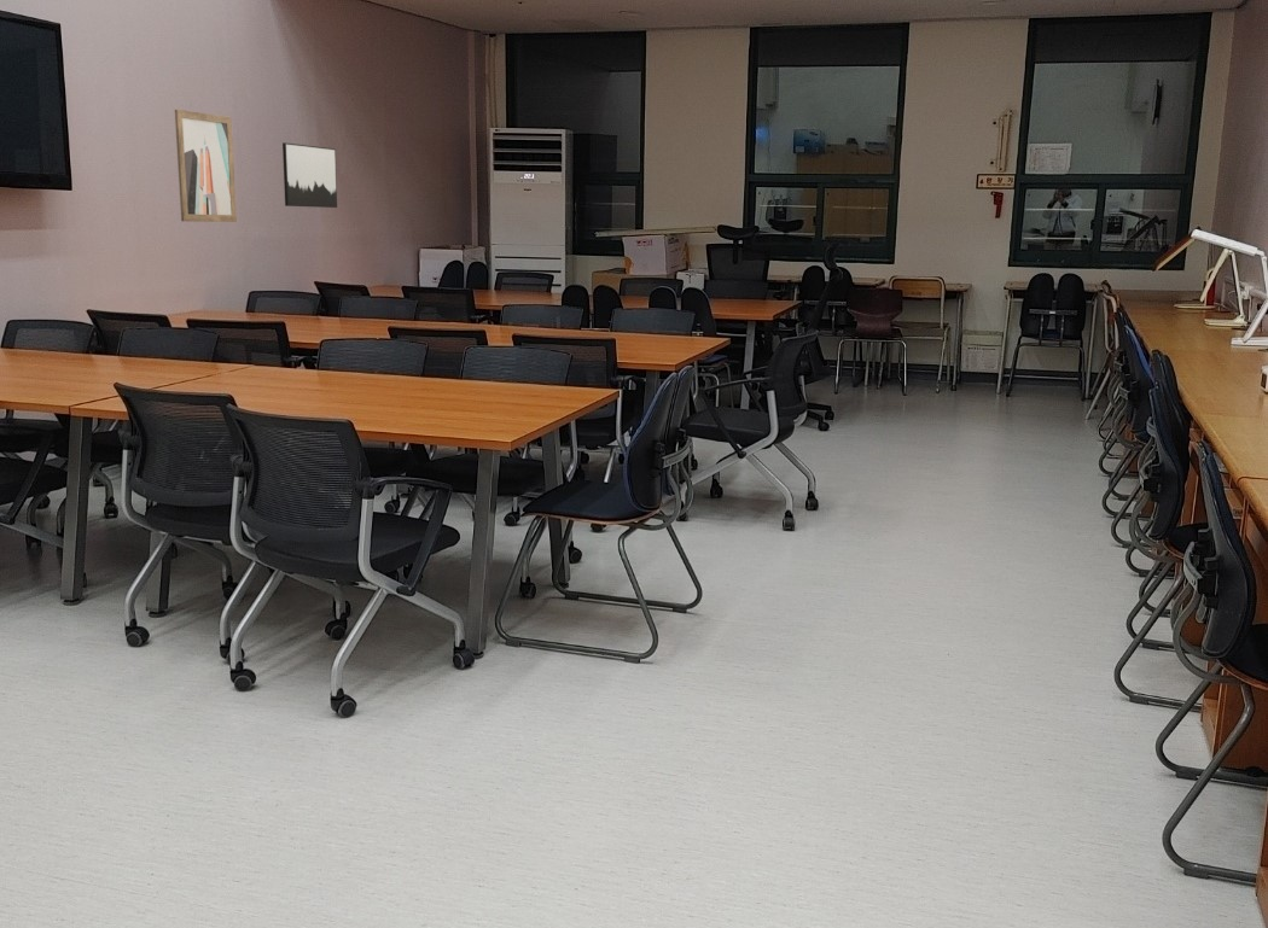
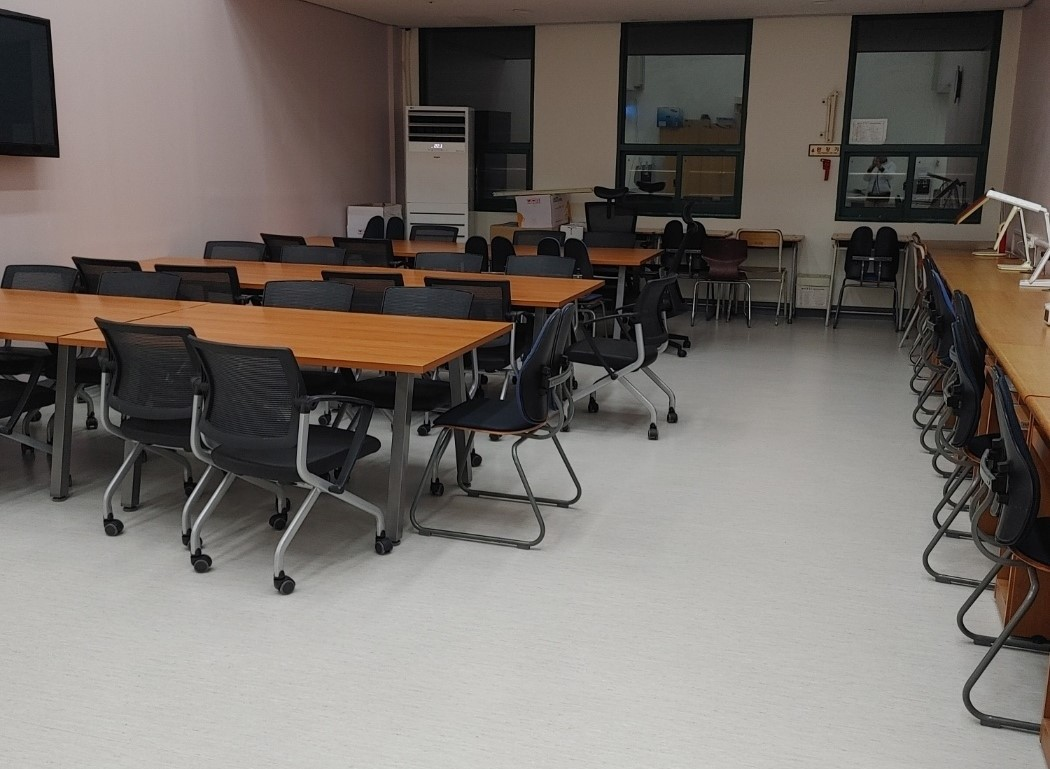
- wall art (310, 176)
- wall art (207, 168)
